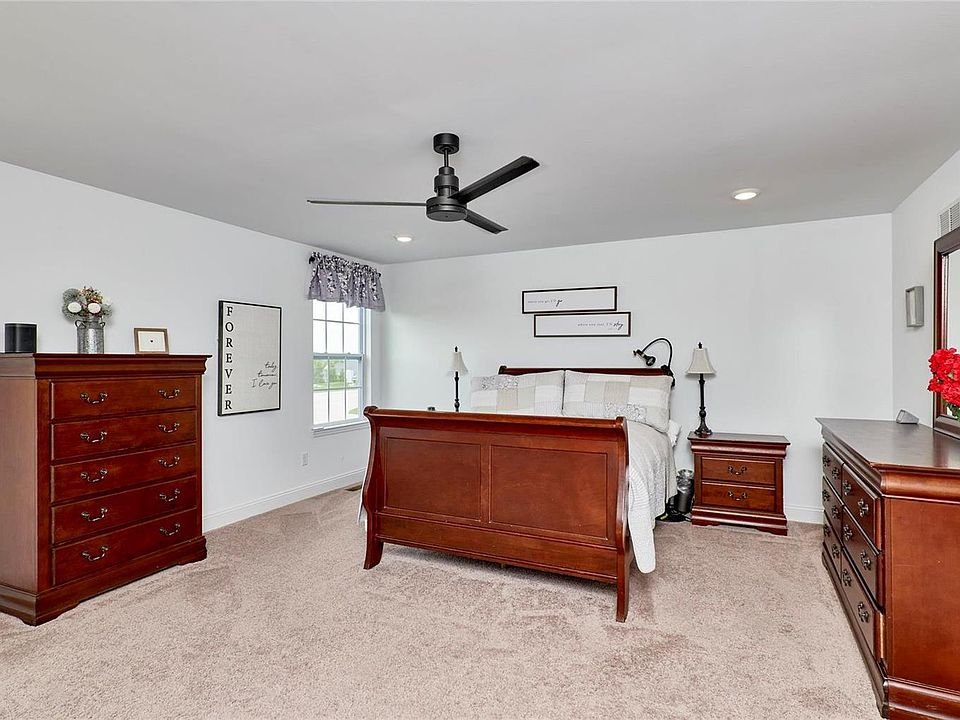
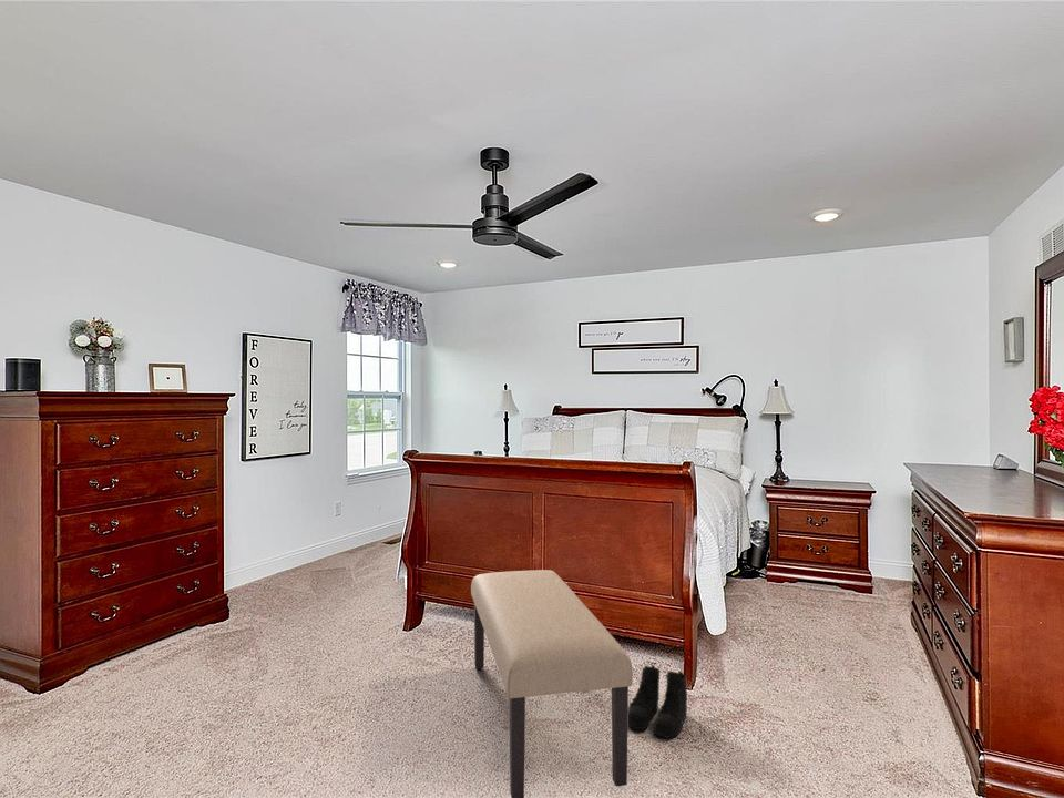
+ boots (657, 696)
+ bench (536, 658)
